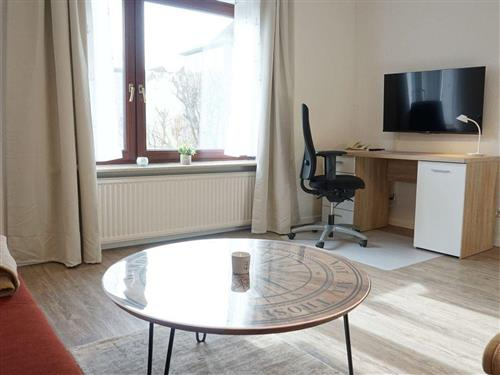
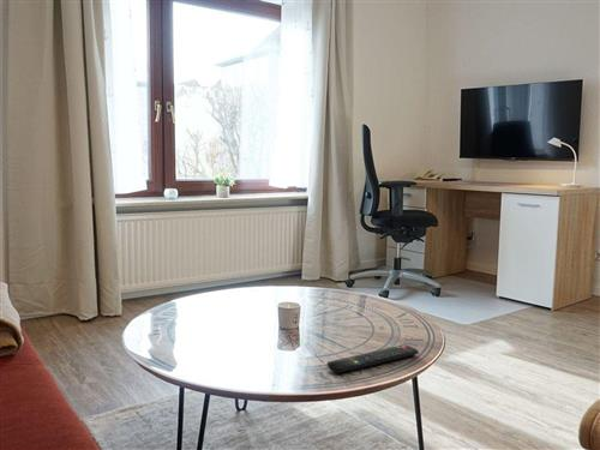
+ remote control (374, 359)
